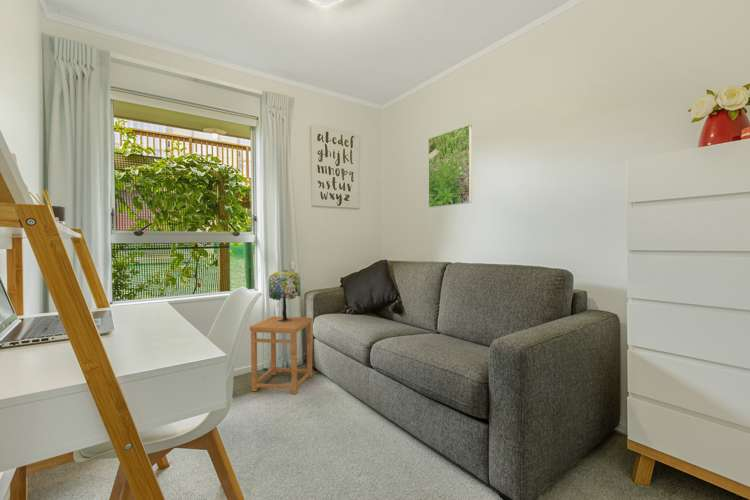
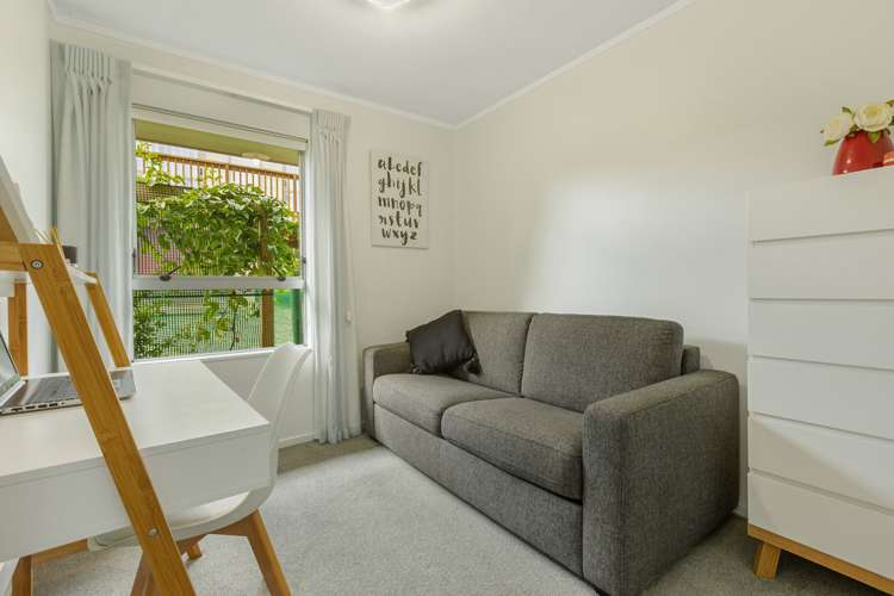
- table lamp (284, 294)
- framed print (448, 169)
- side table (275, 352)
